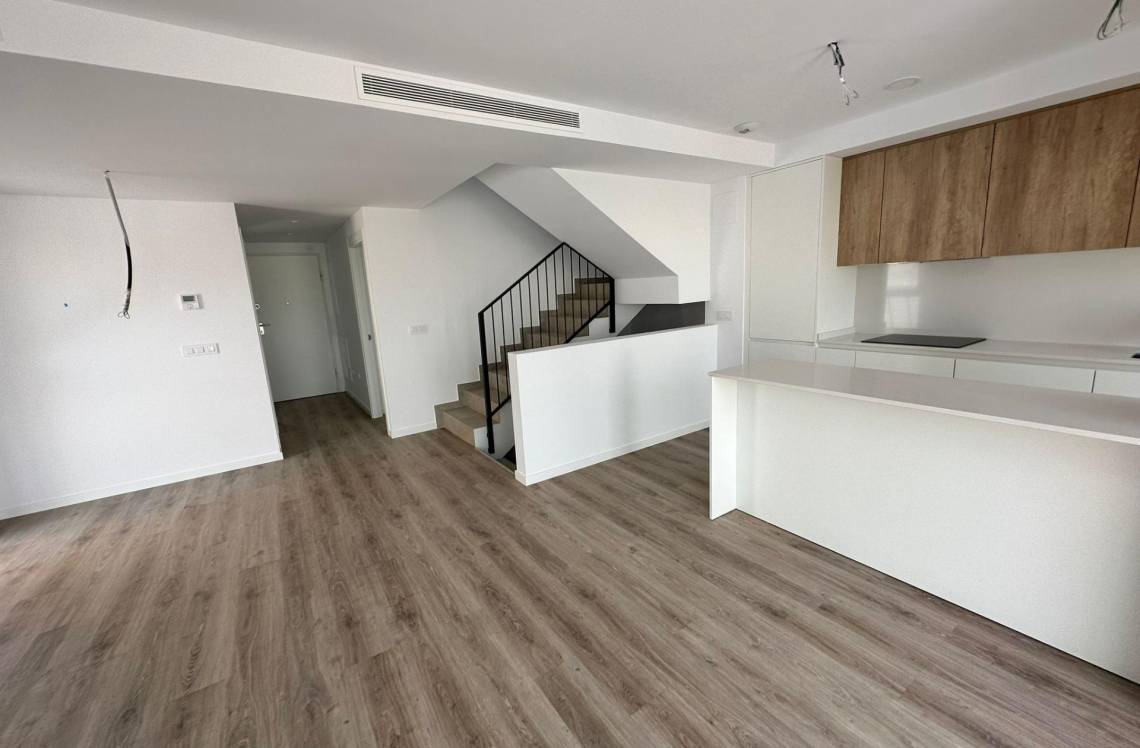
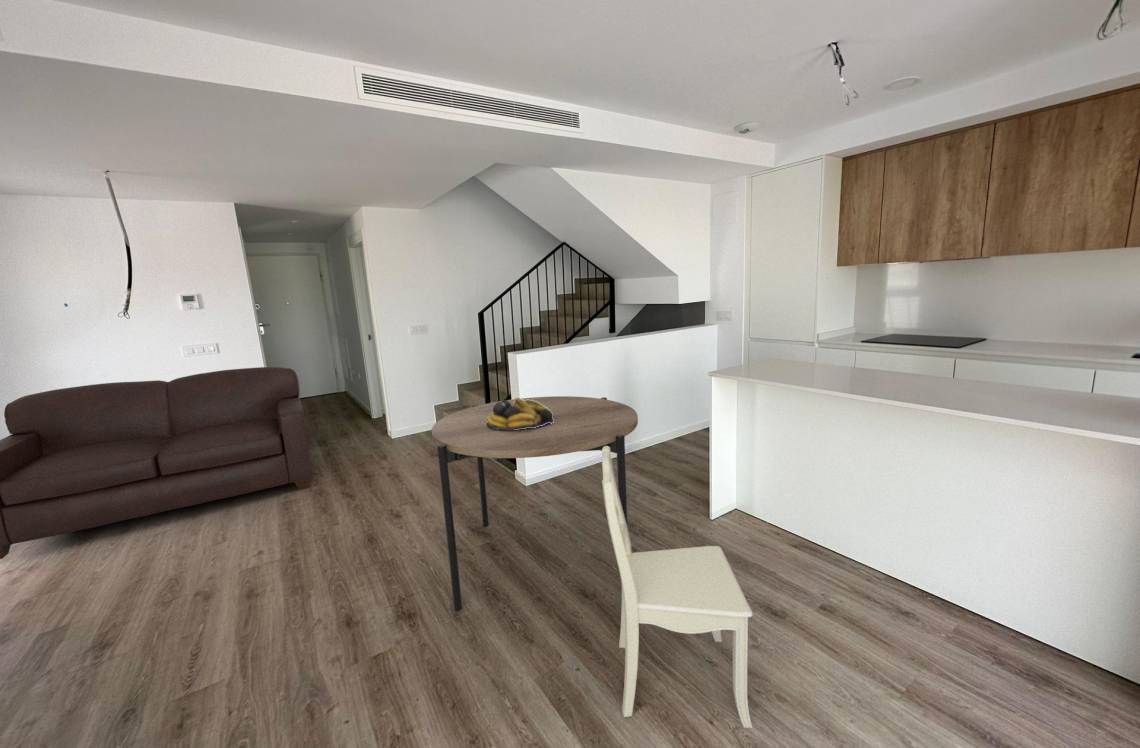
+ dining table (540, 456)
+ sofa (169, 441)
+ dining chair (670, 571)
+ fruit bowl (519, 410)
